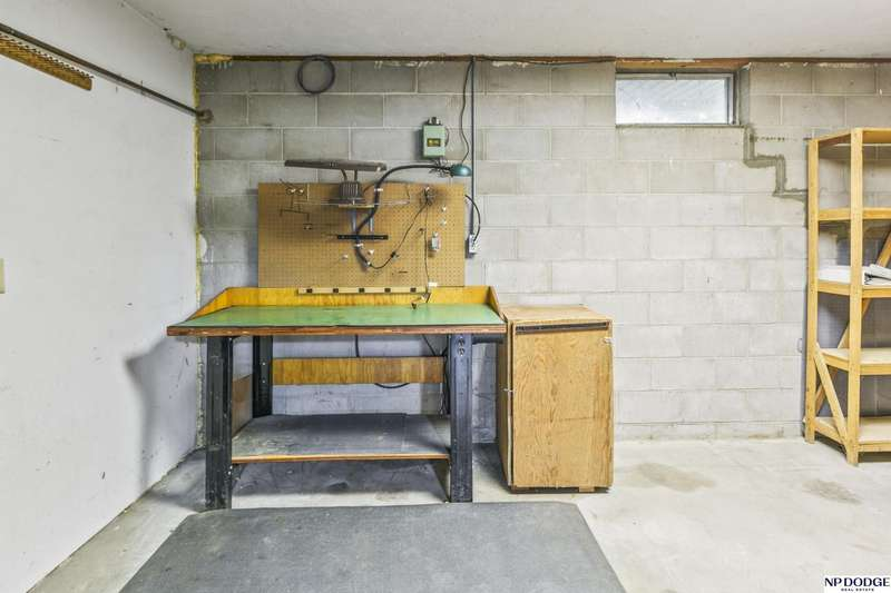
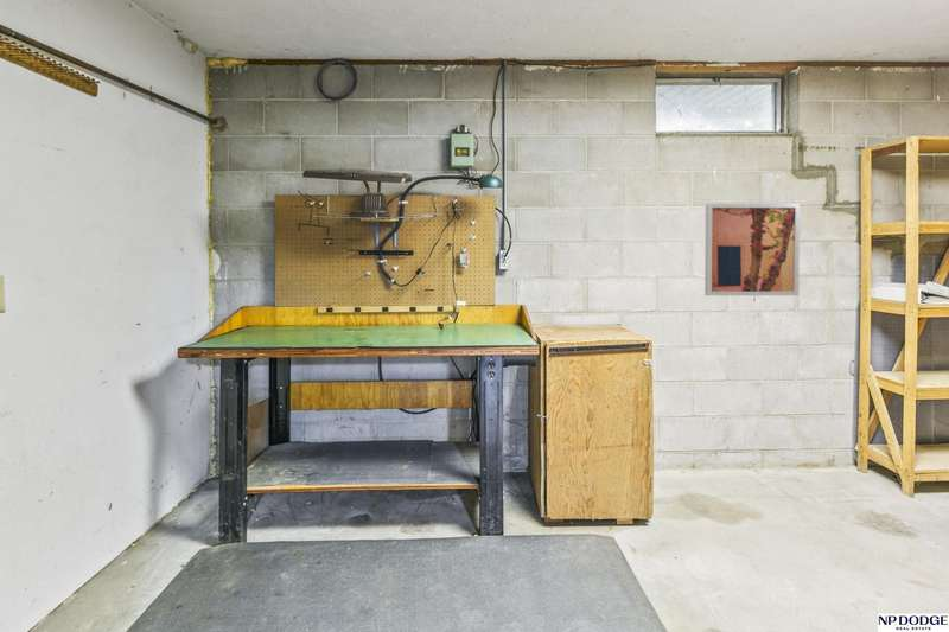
+ wall art (751, 249)
